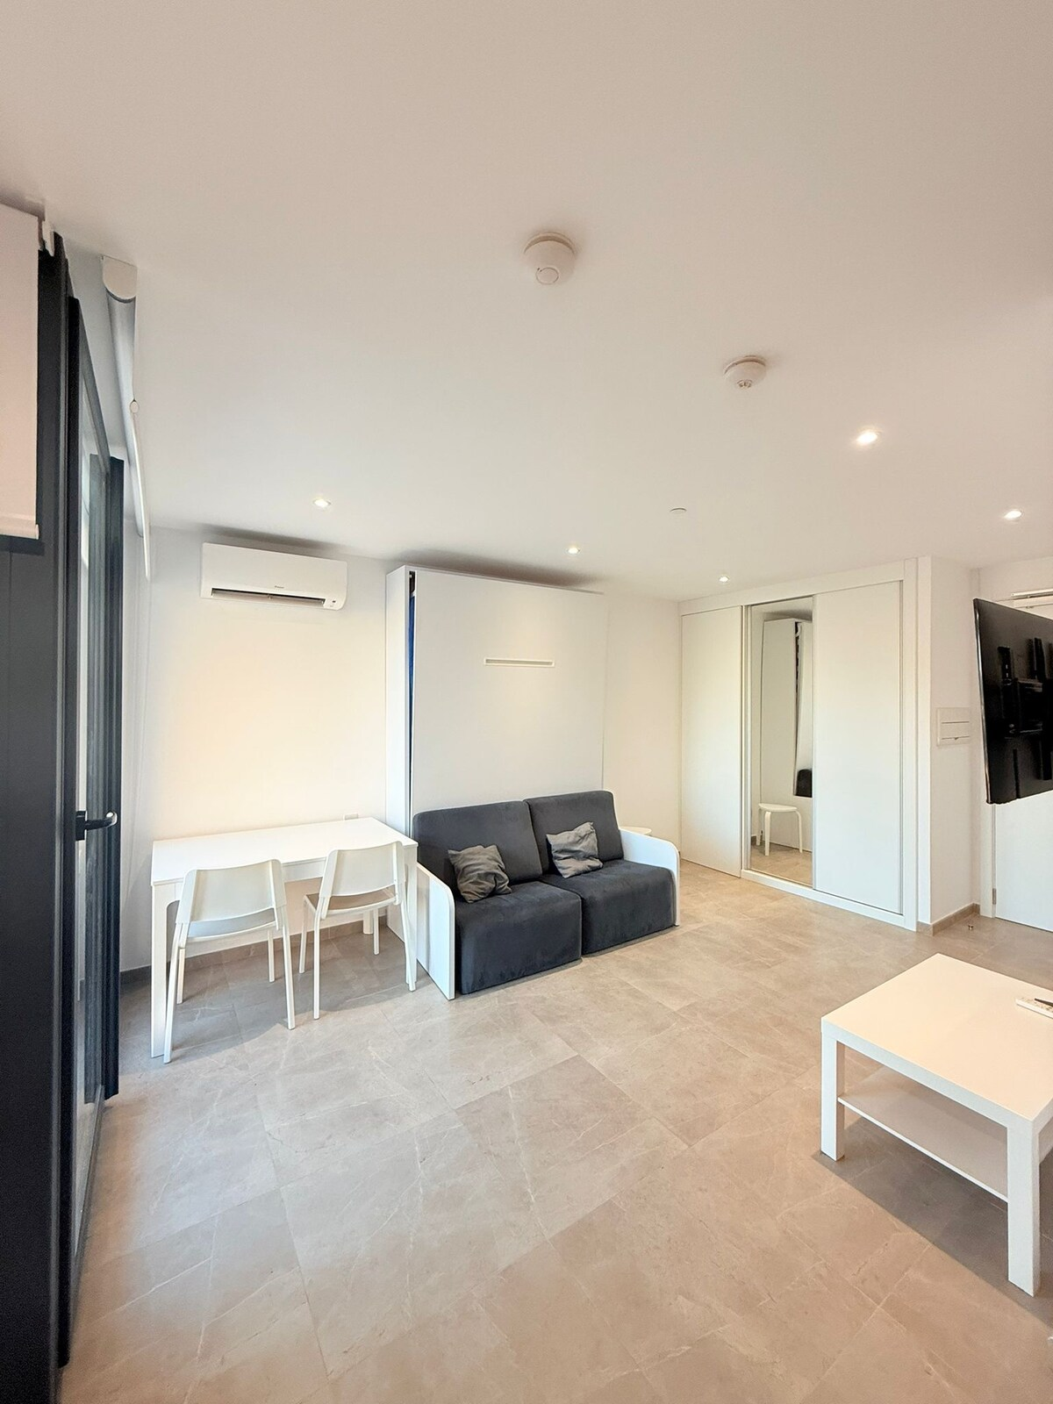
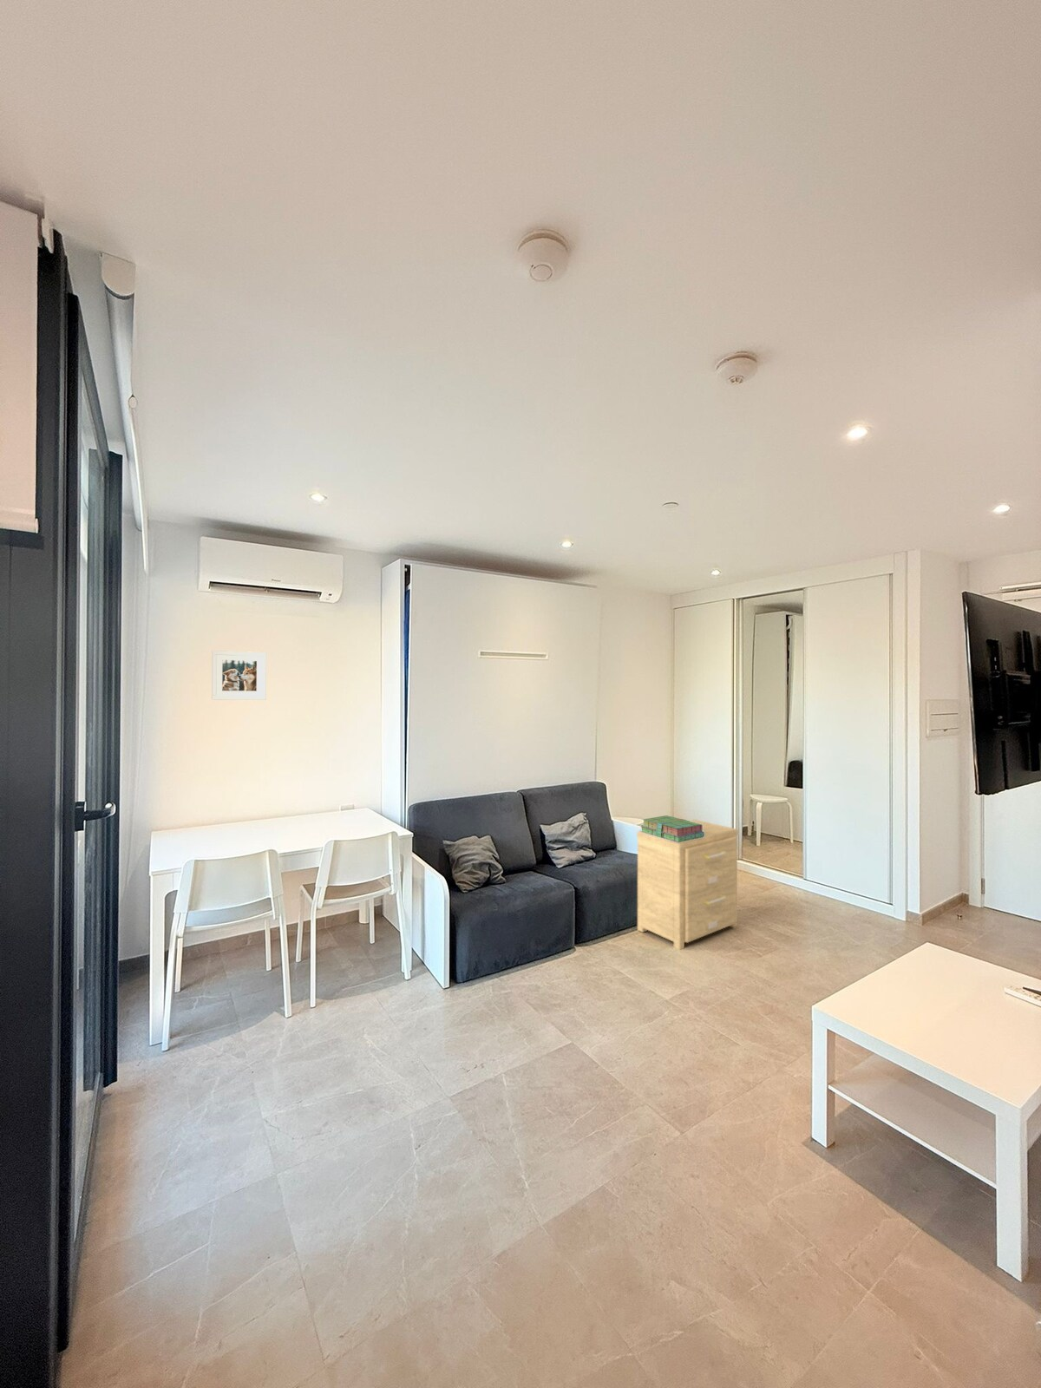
+ side table (690, 880)
+ stack of books (671, 827)
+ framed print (239, 675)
